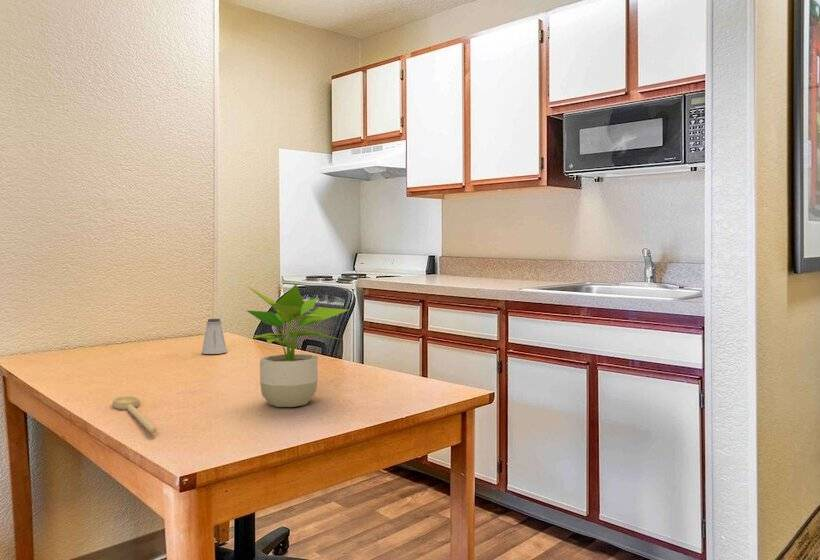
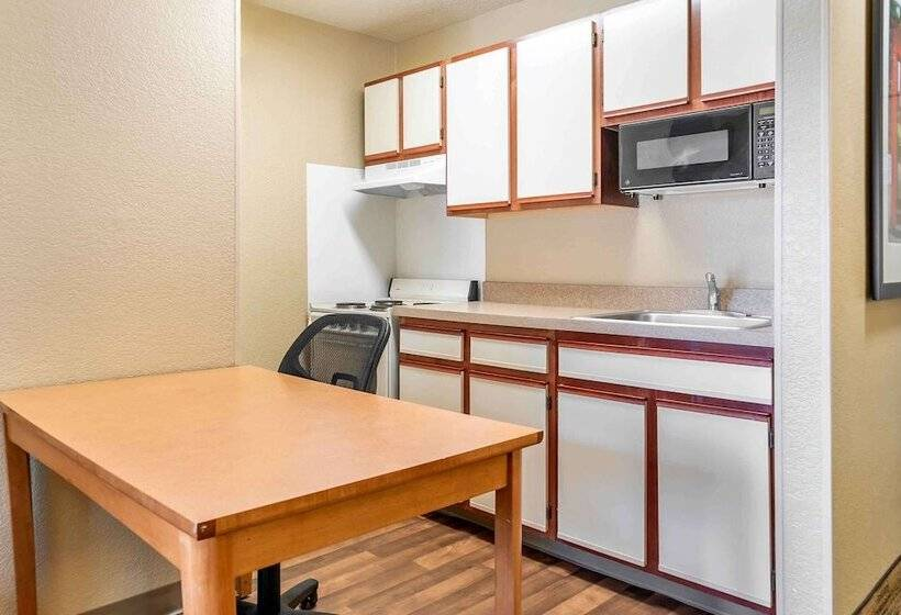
- spoon (136, 412)
- potted plant (295, 341)
- saltshaker (214, 335)
